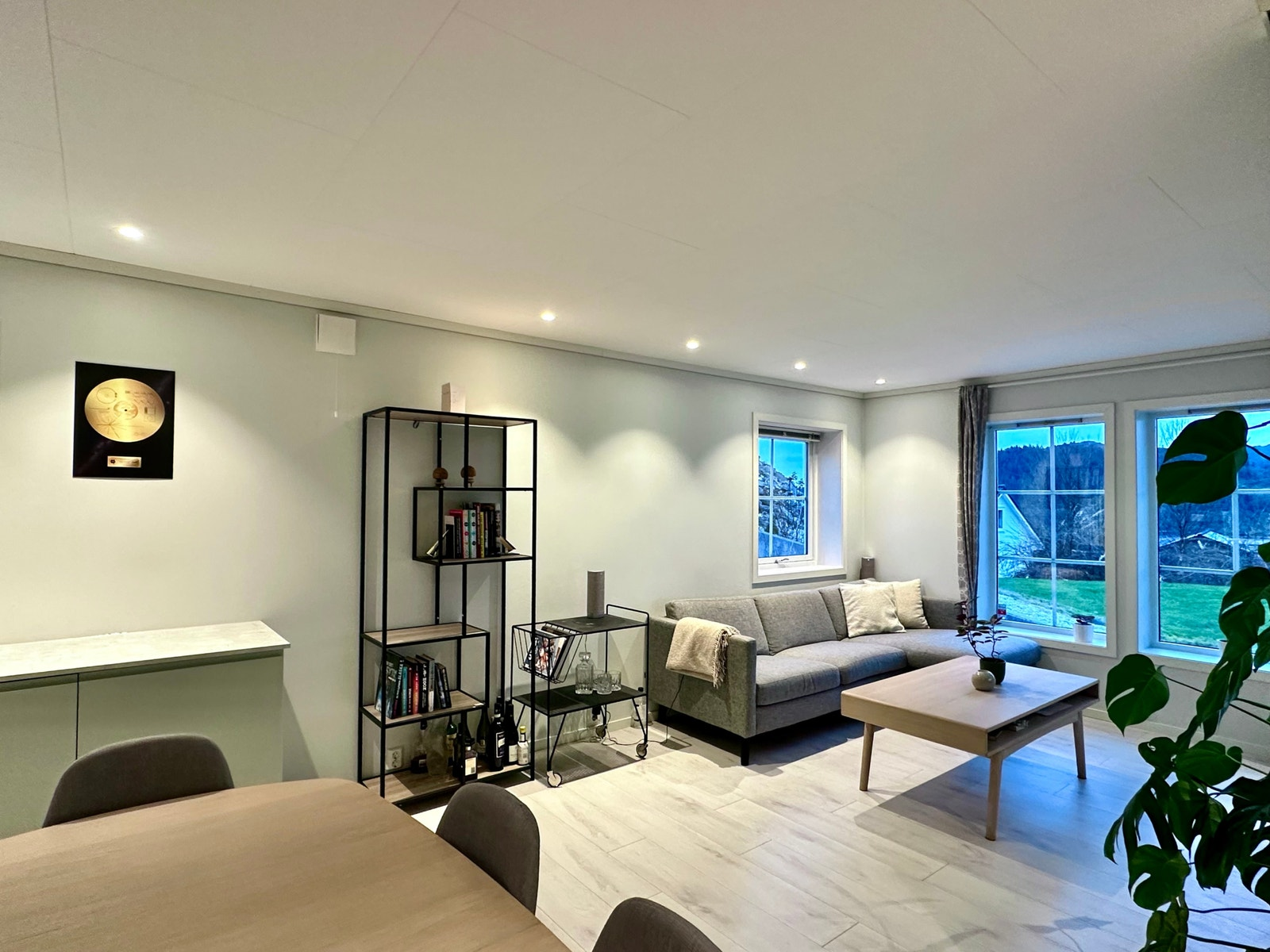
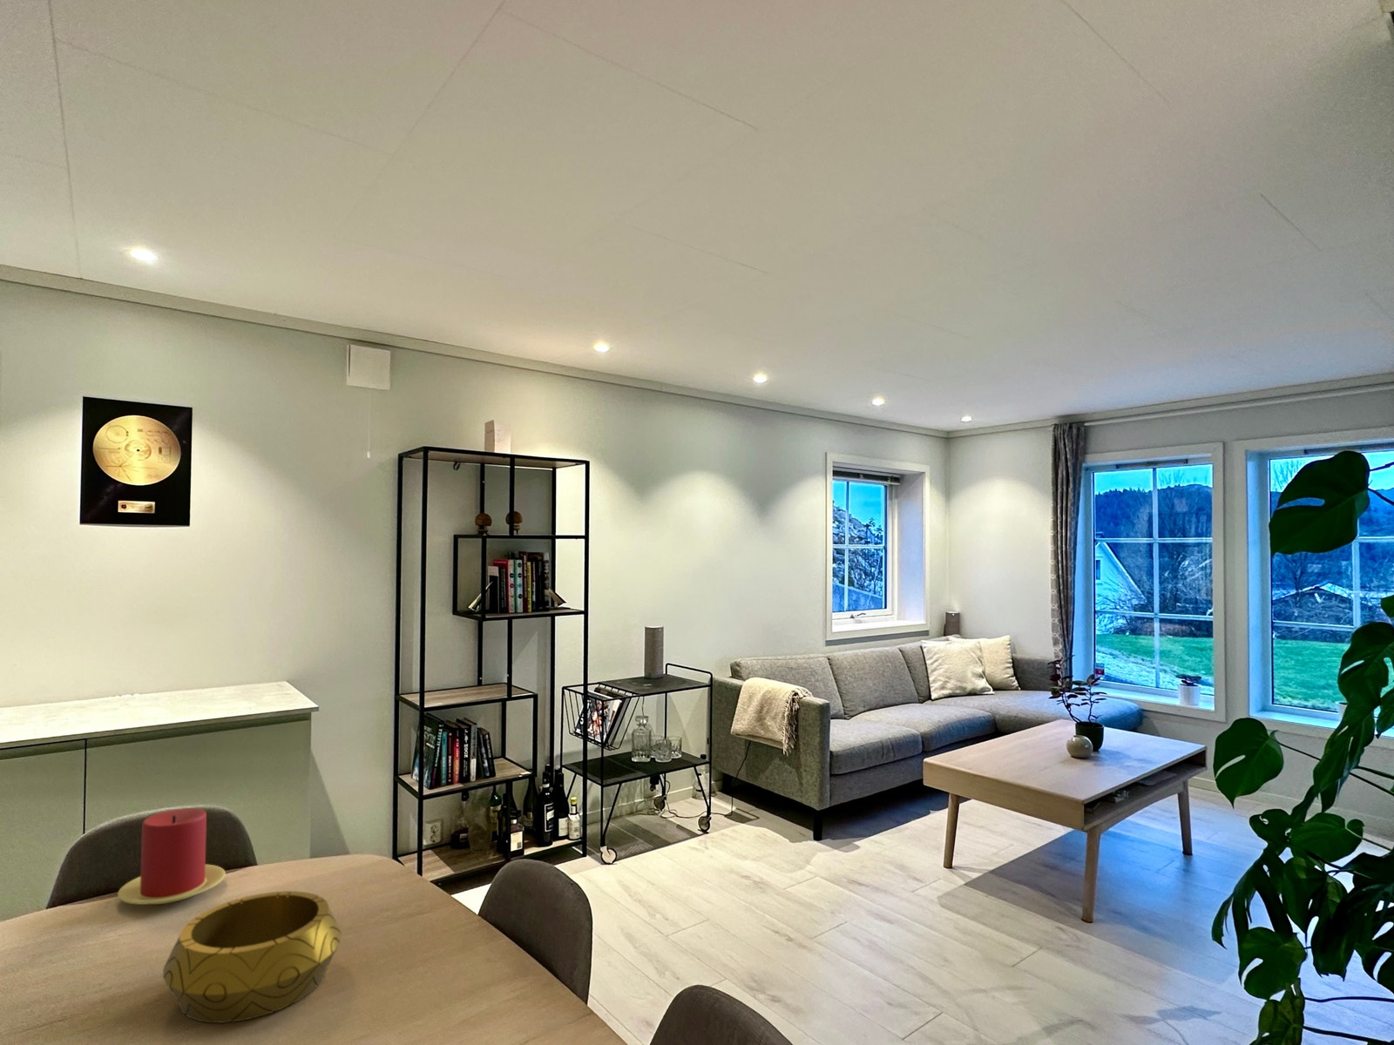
+ candle (173, 853)
+ decorative bowl (256, 952)
